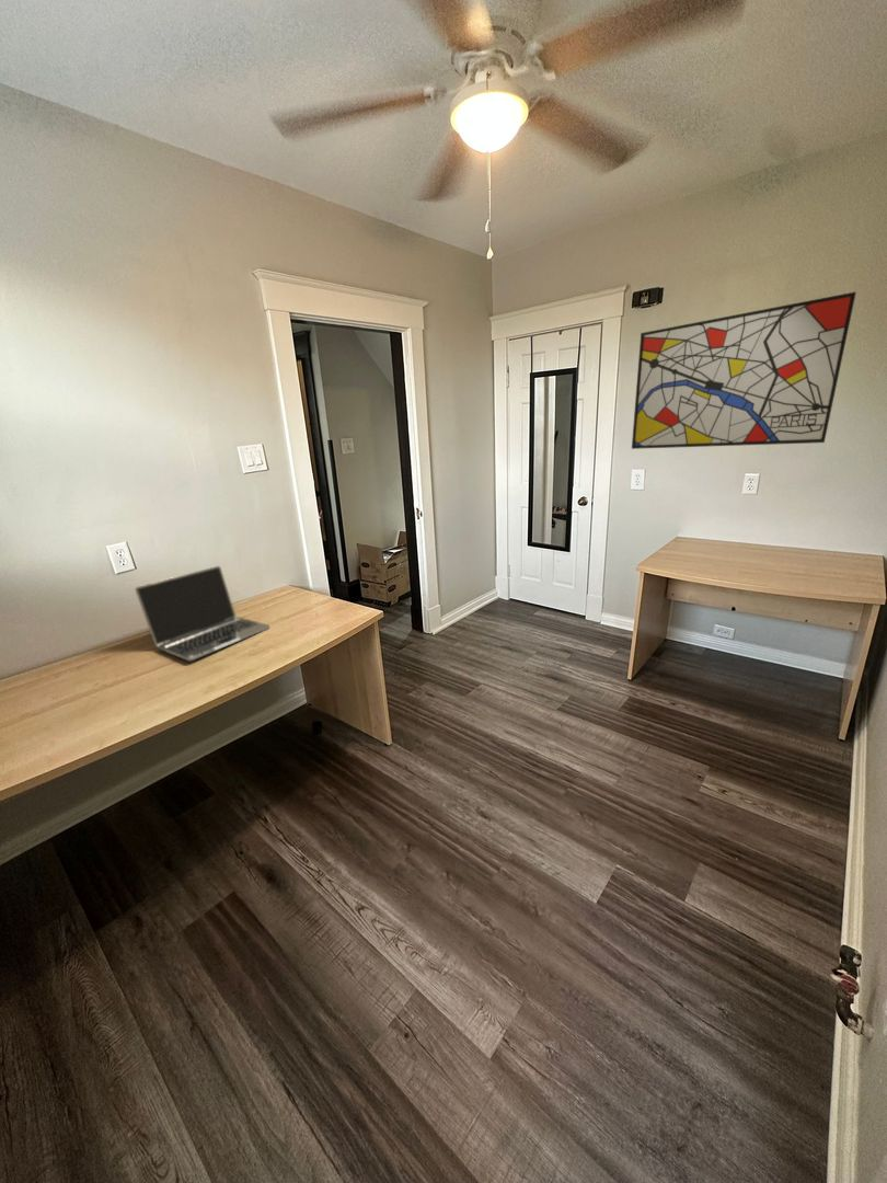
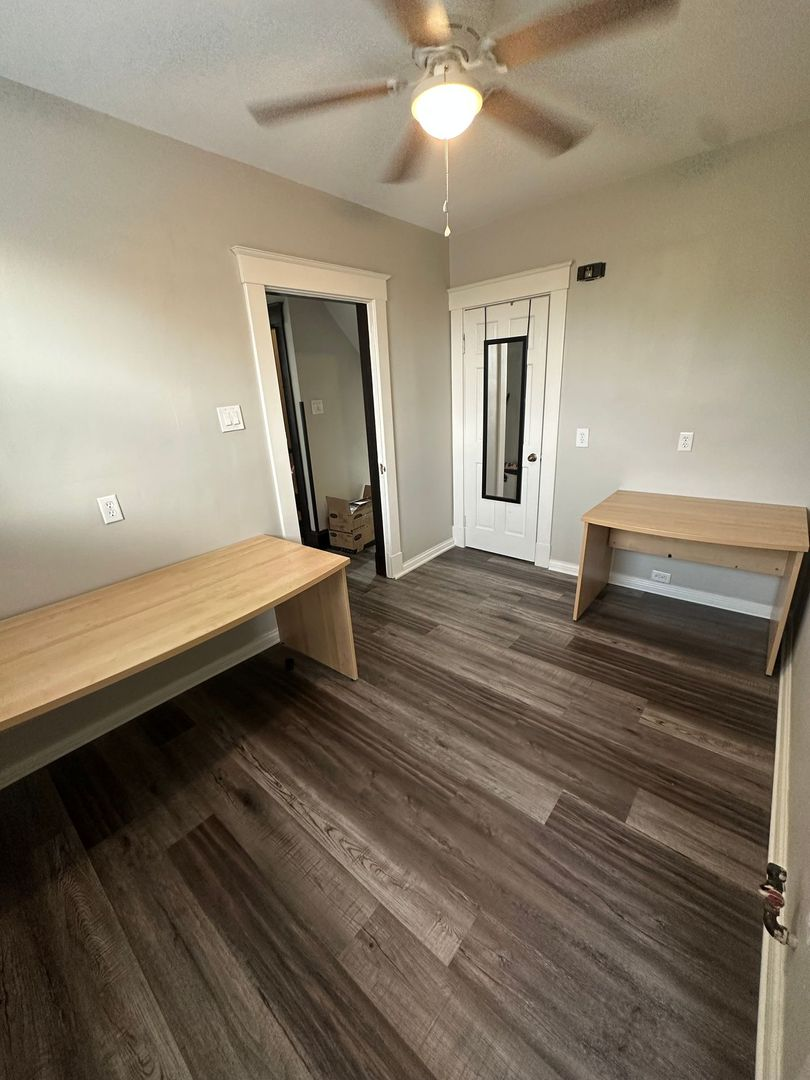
- wall art (725, 383)
- laptop (206, 609)
